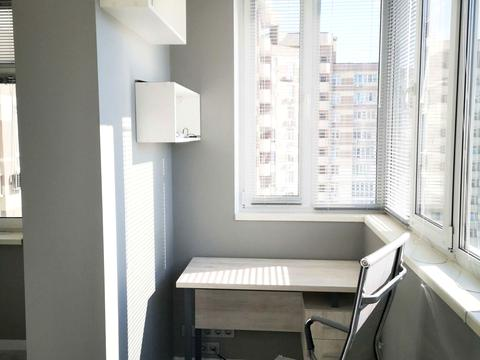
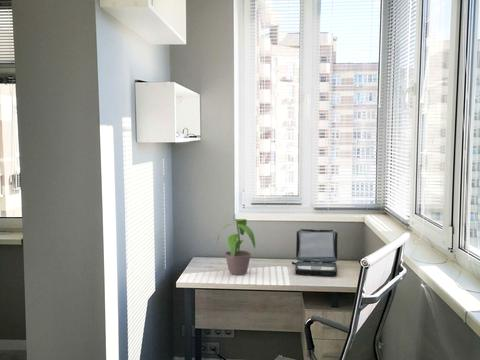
+ potted plant (237, 246)
+ laptop (315, 251)
